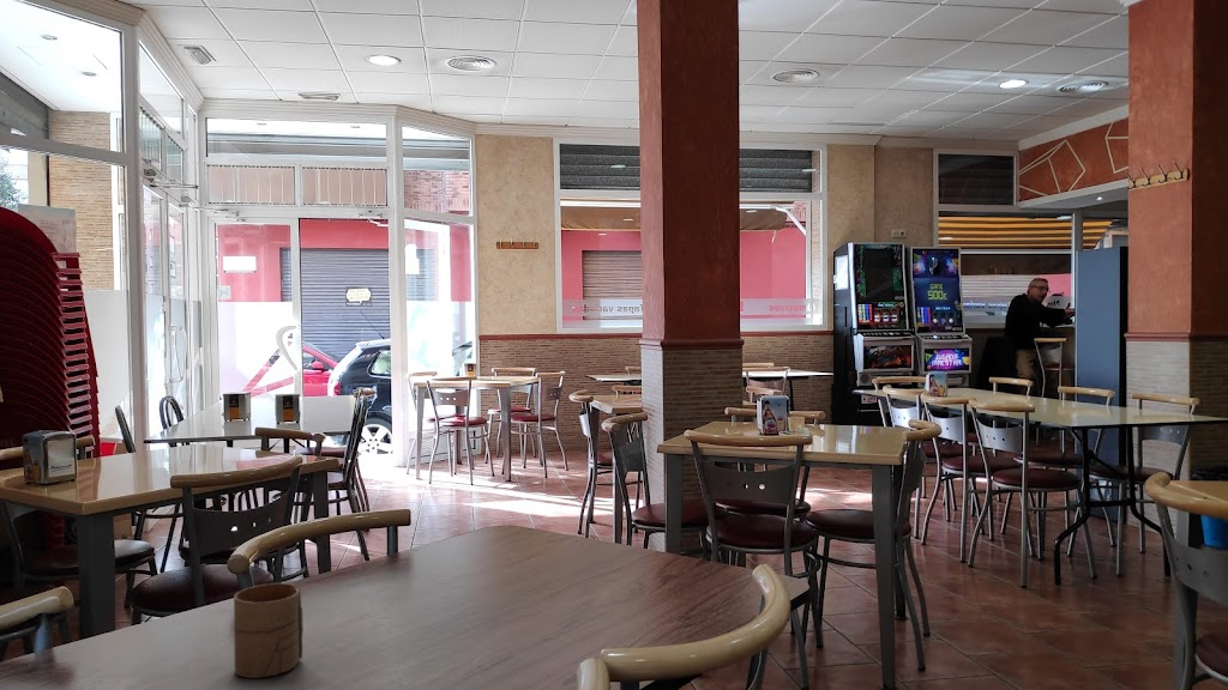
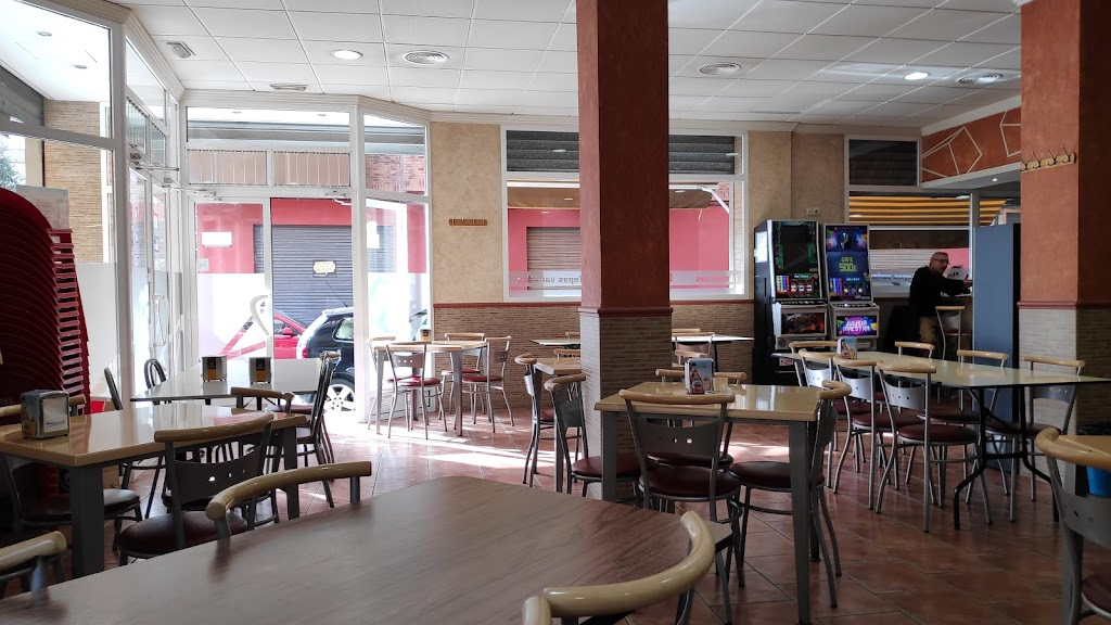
- cup (269, 628)
